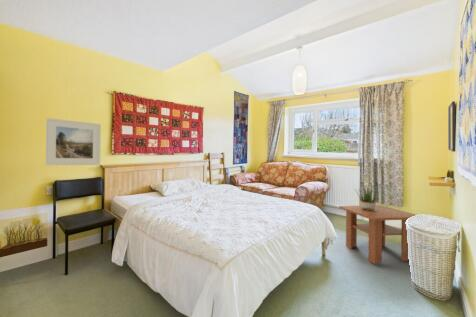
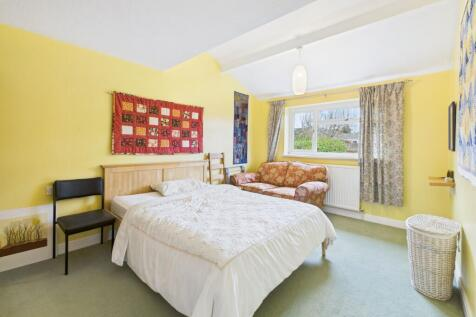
- coffee table (377, 232)
- potted plant (367, 196)
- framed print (75, 143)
